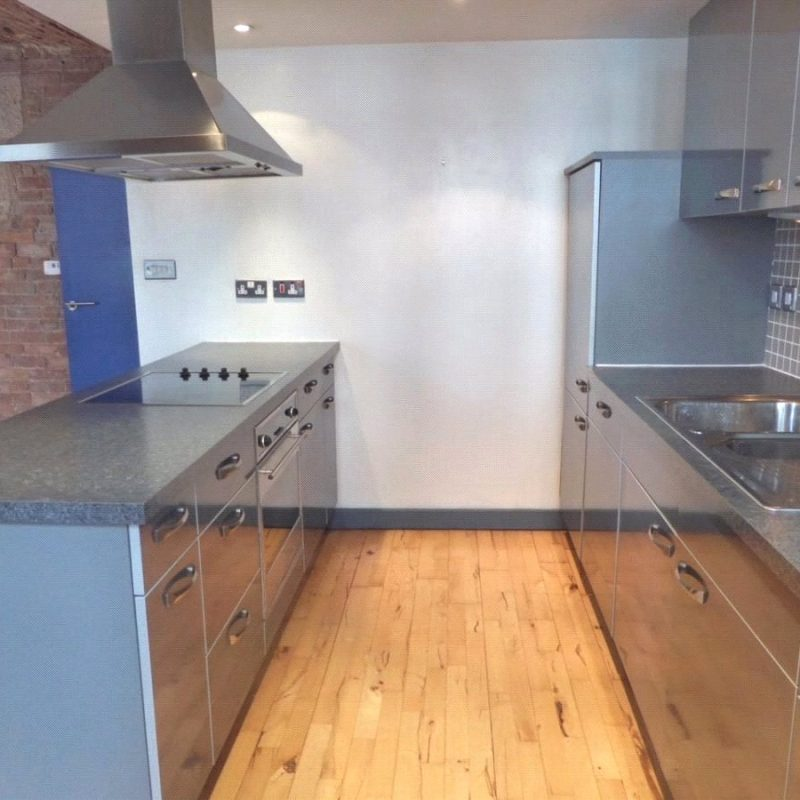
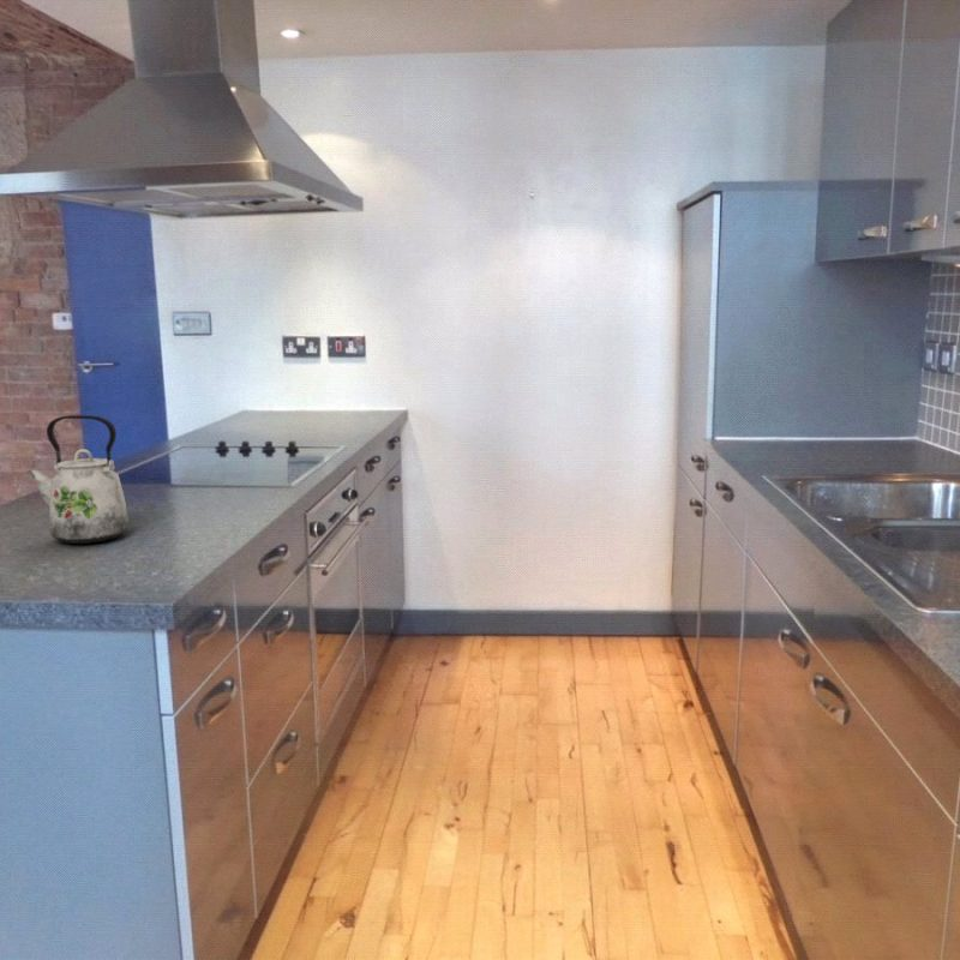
+ kettle (72, 476)
